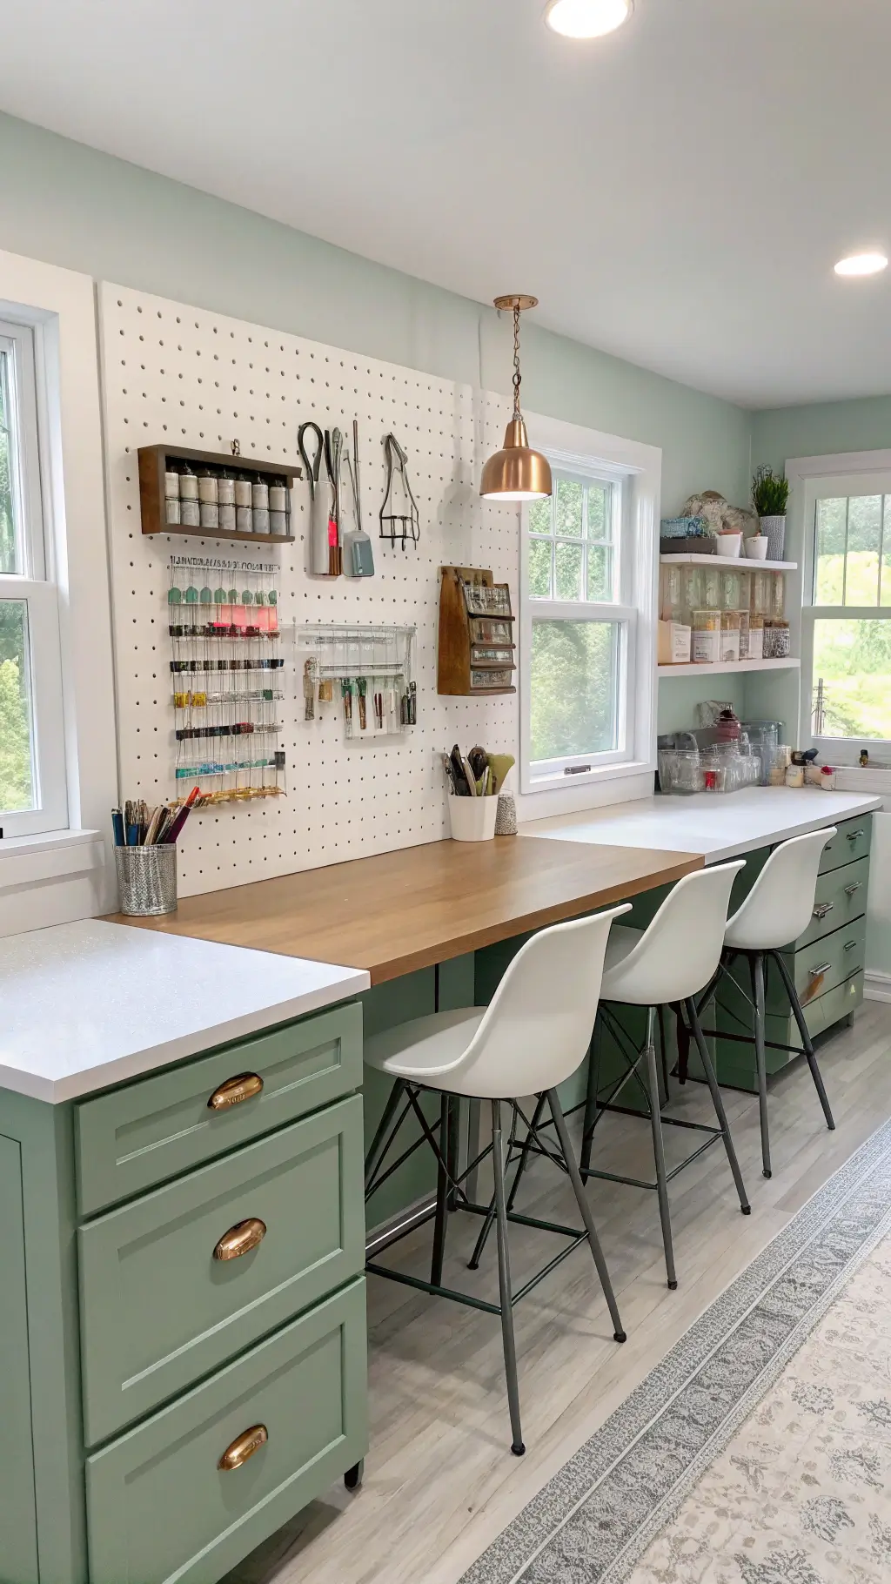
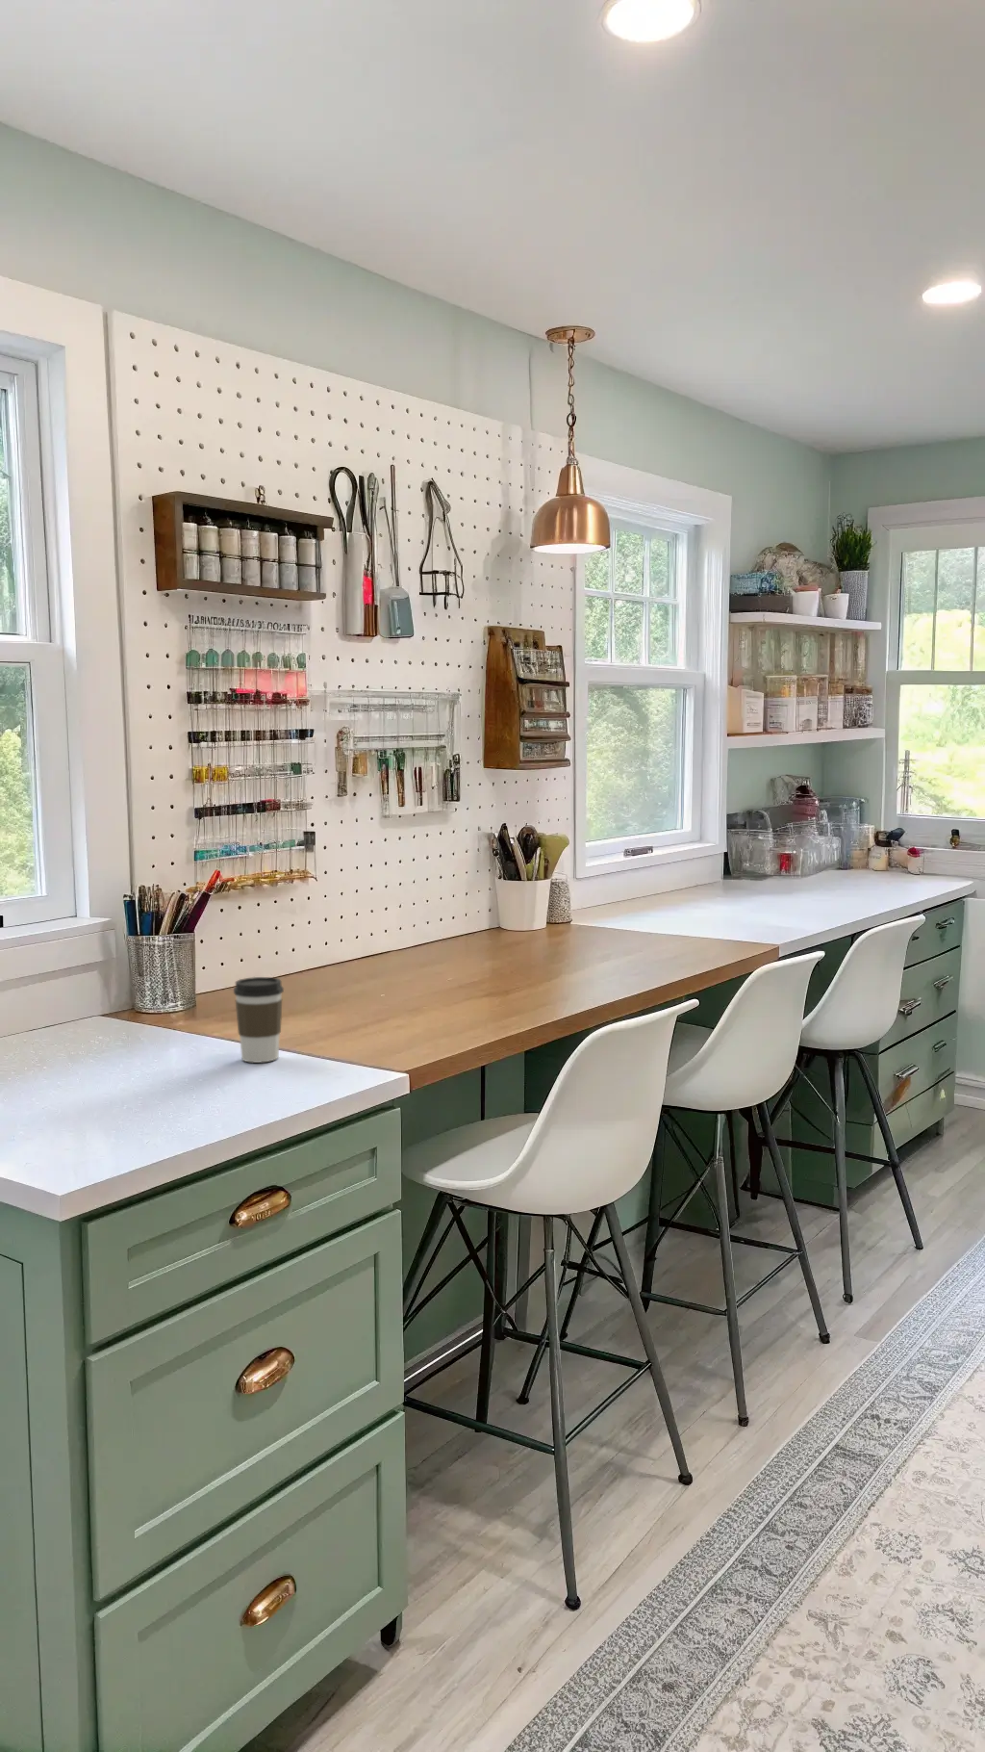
+ coffee cup (259, 1019)
